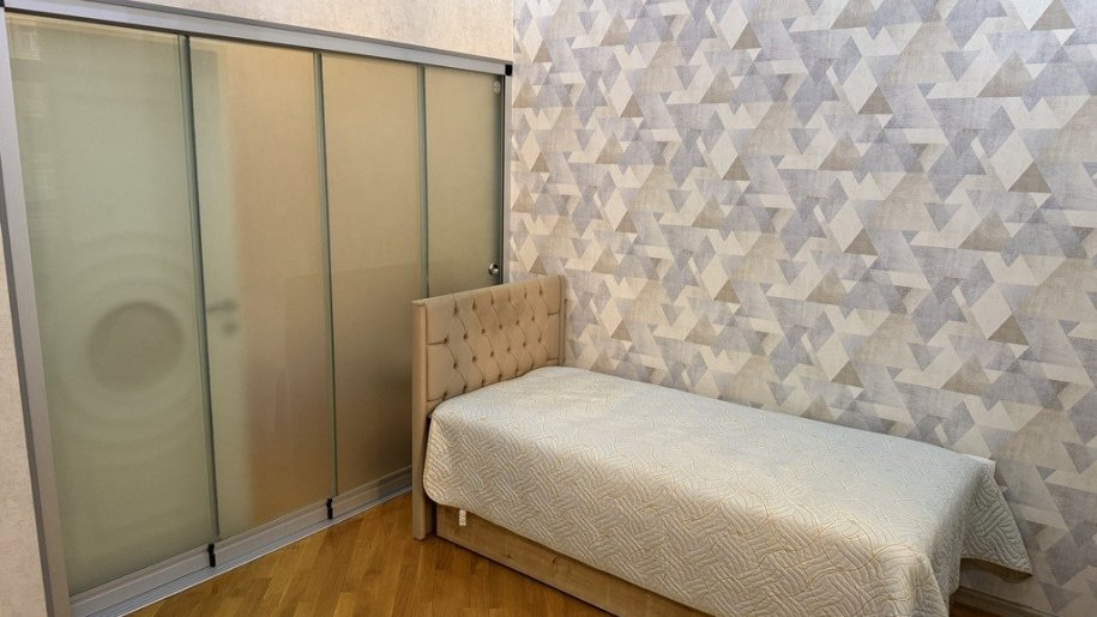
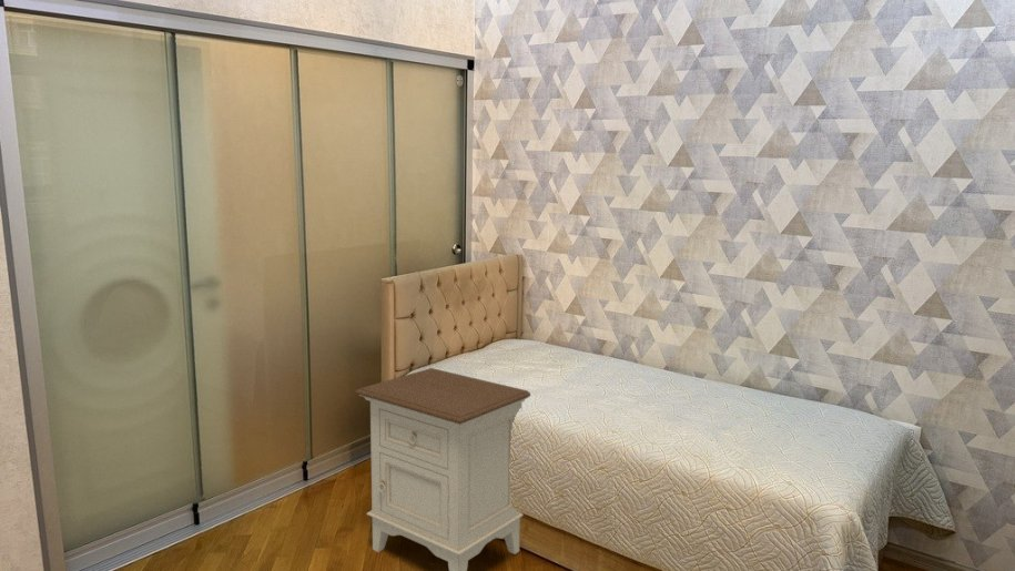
+ nightstand (443, 472)
